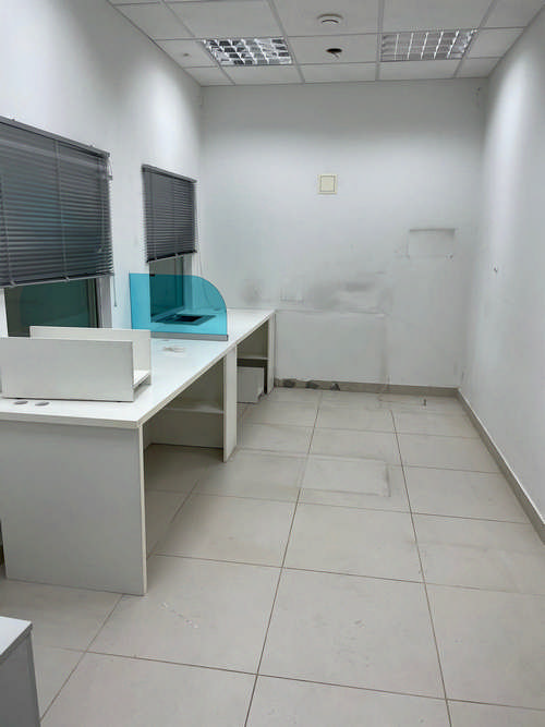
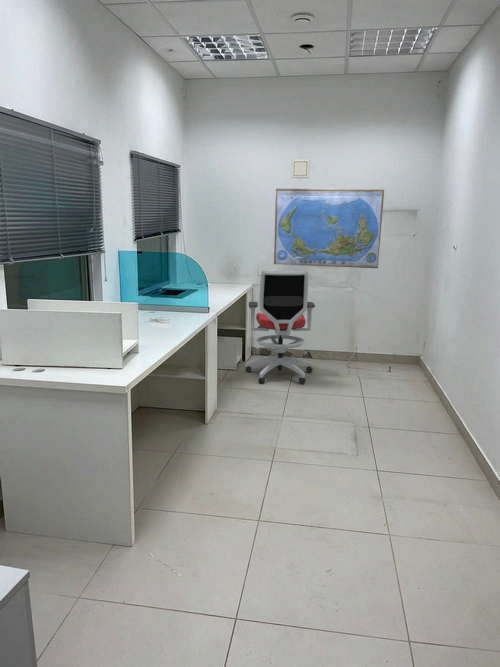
+ office chair (280, 322)
+ world map (327, 228)
